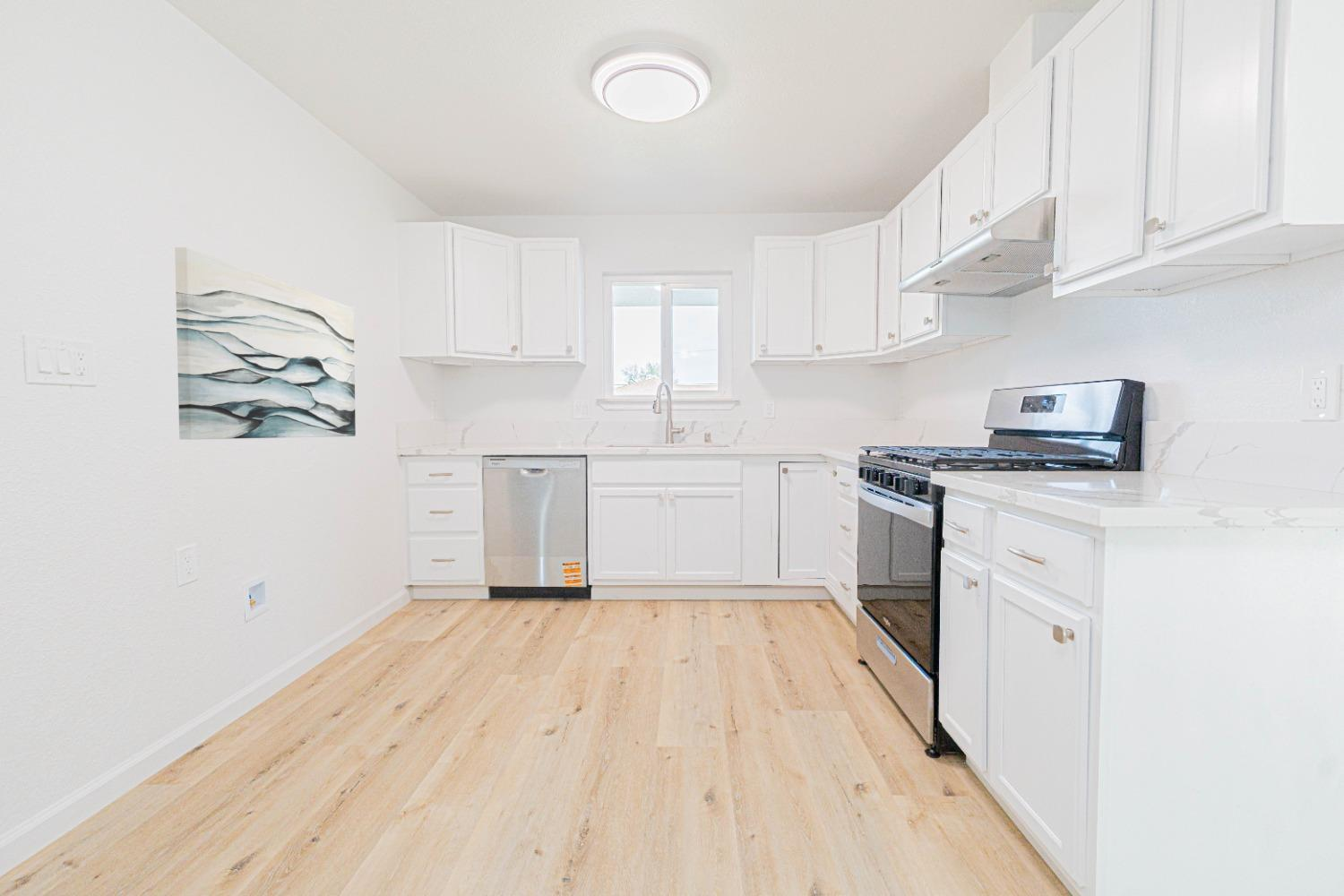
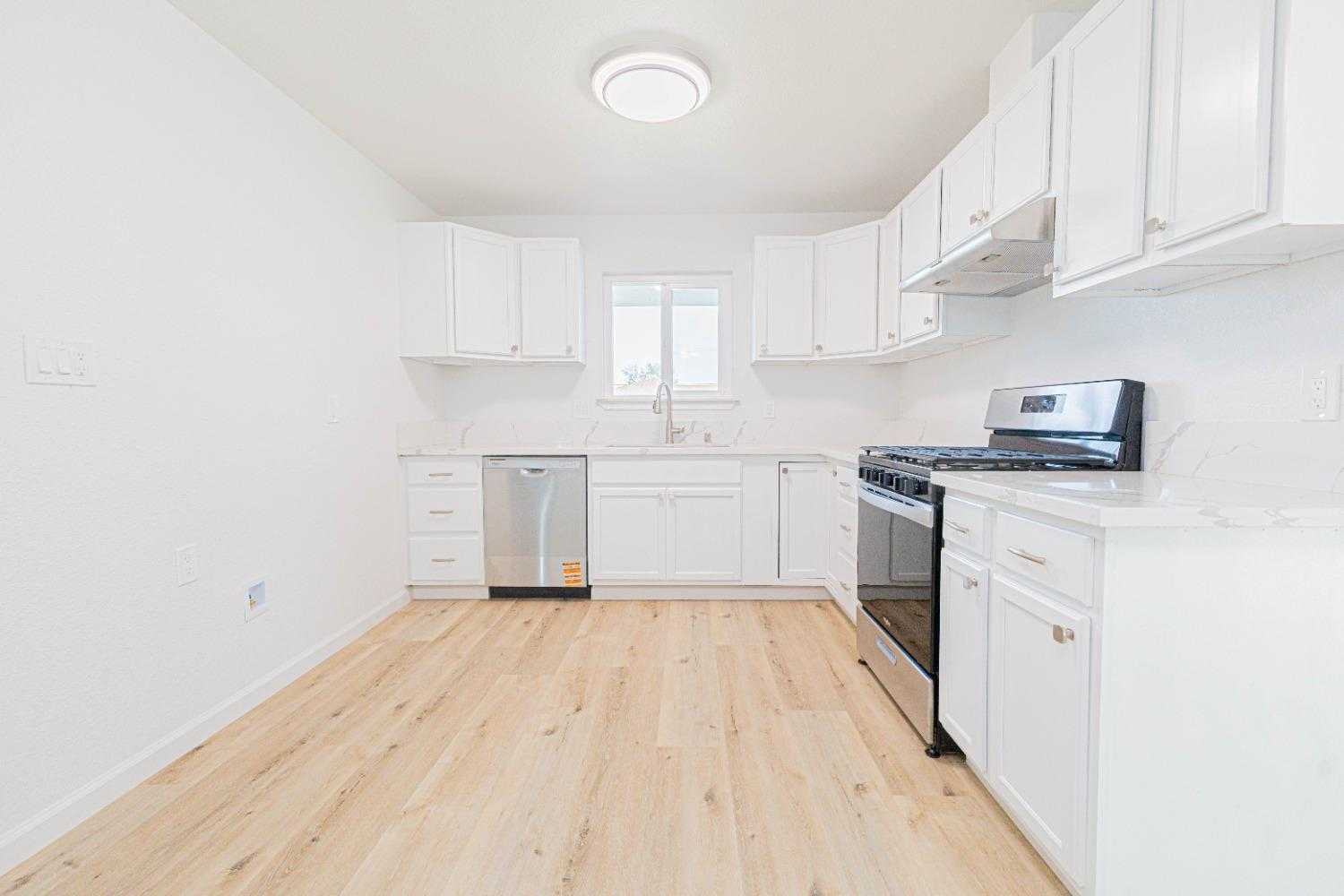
- wall art (283, 360)
